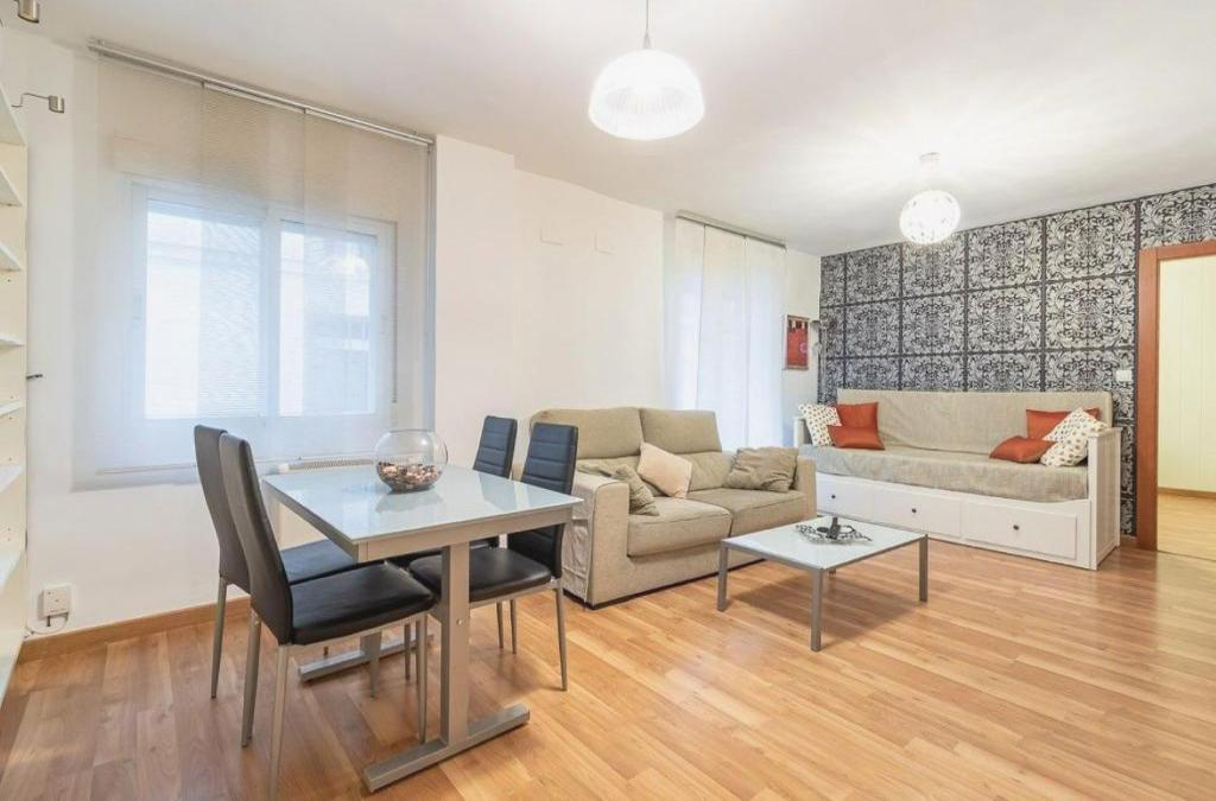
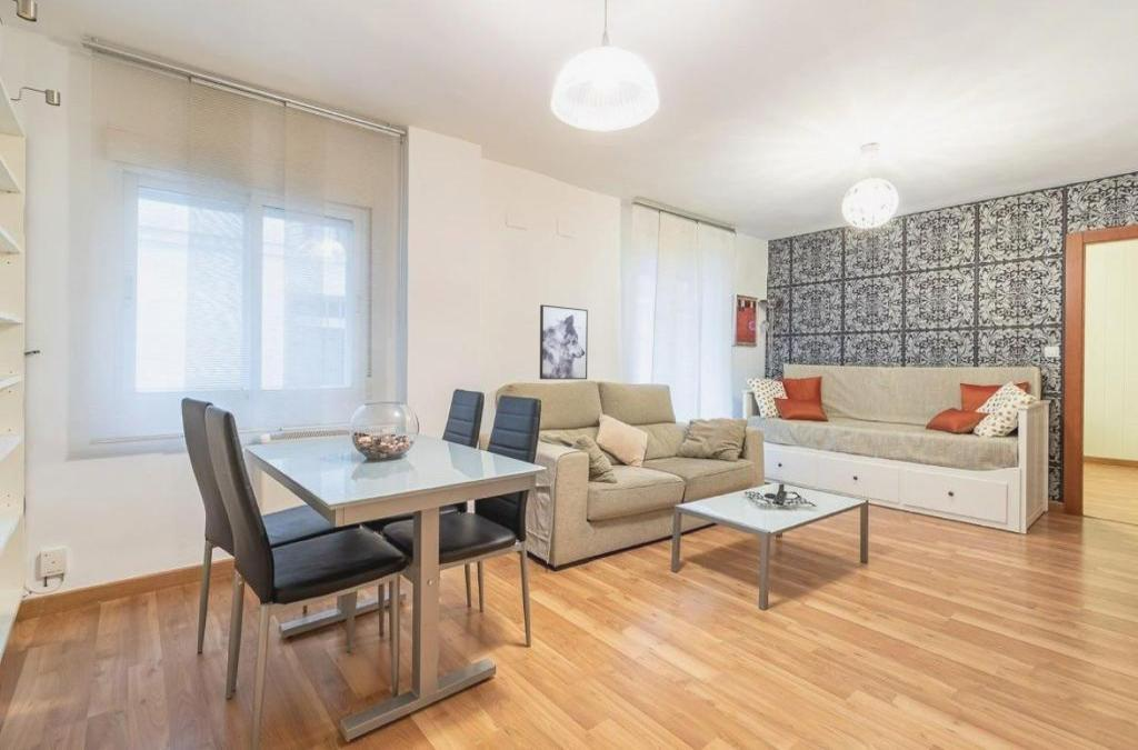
+ wall art (563, 343)
